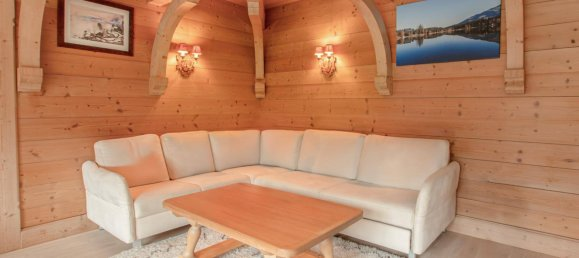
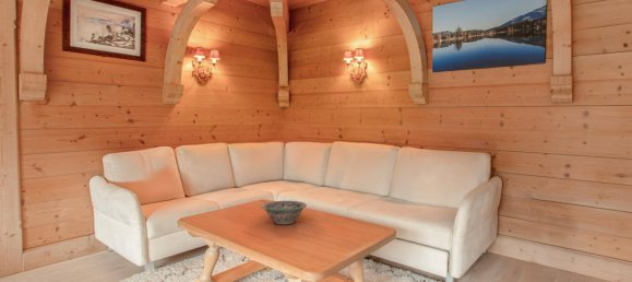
+ decorative bowl (284, 213)
